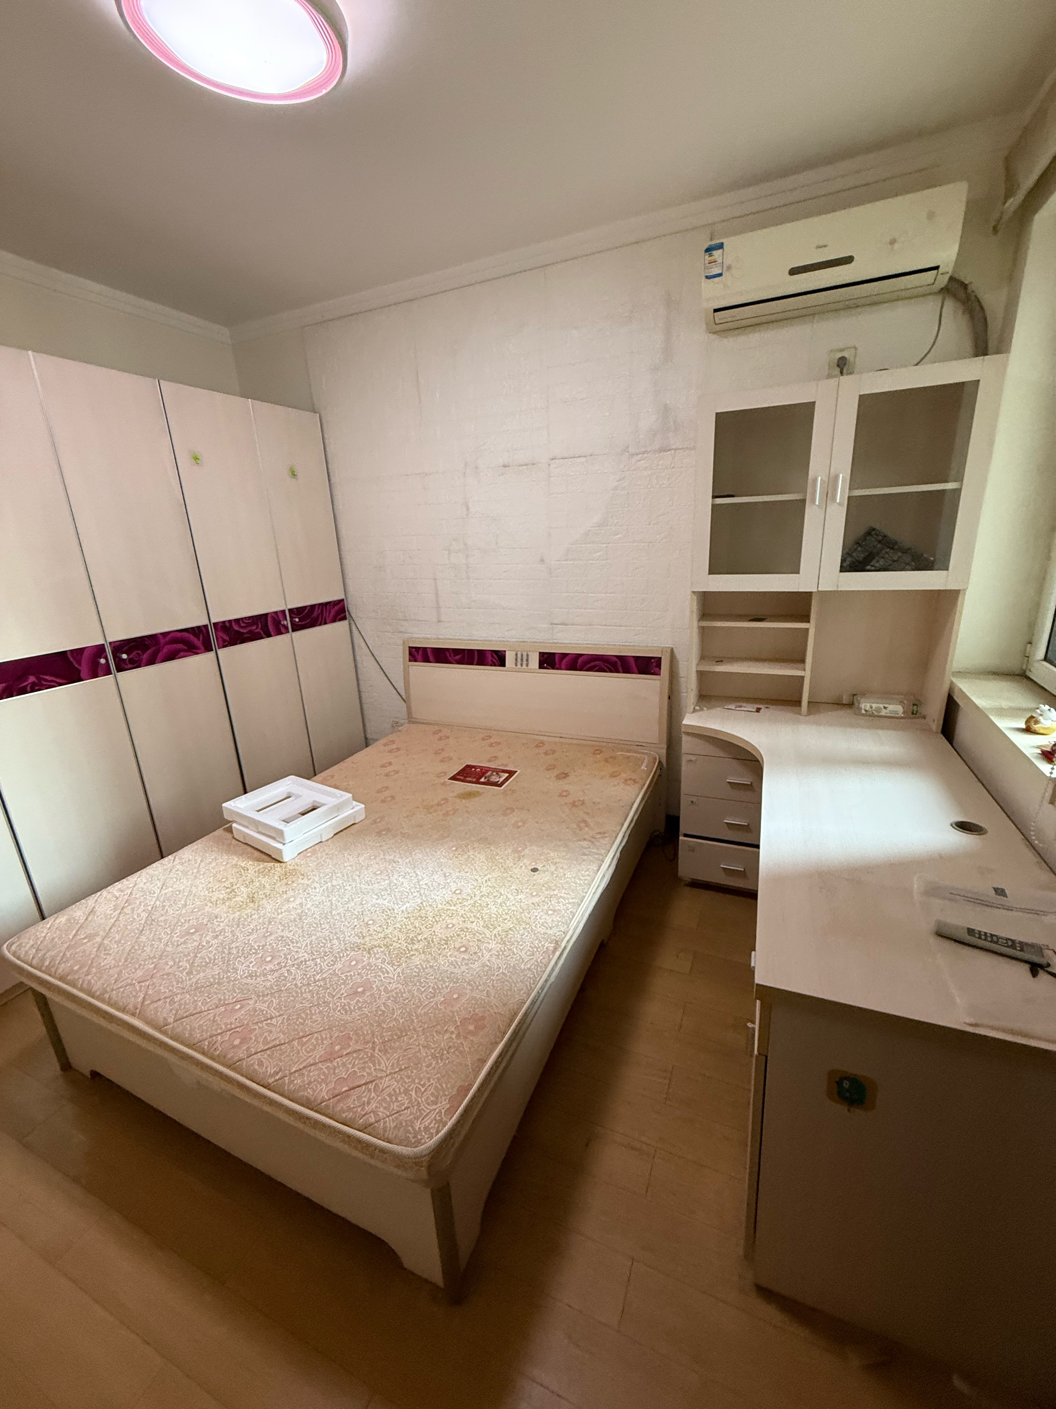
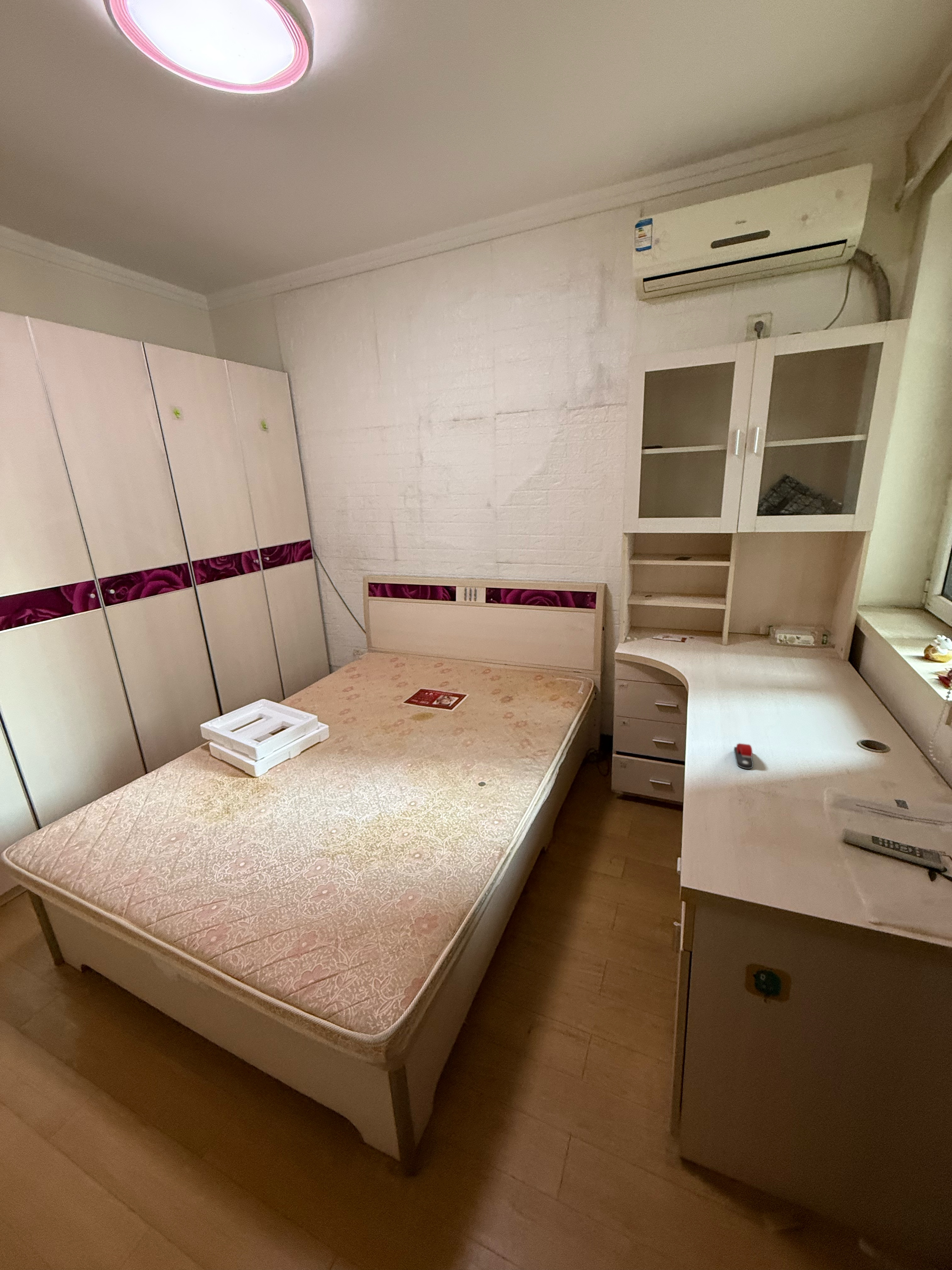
+ stapler (745, 751)
